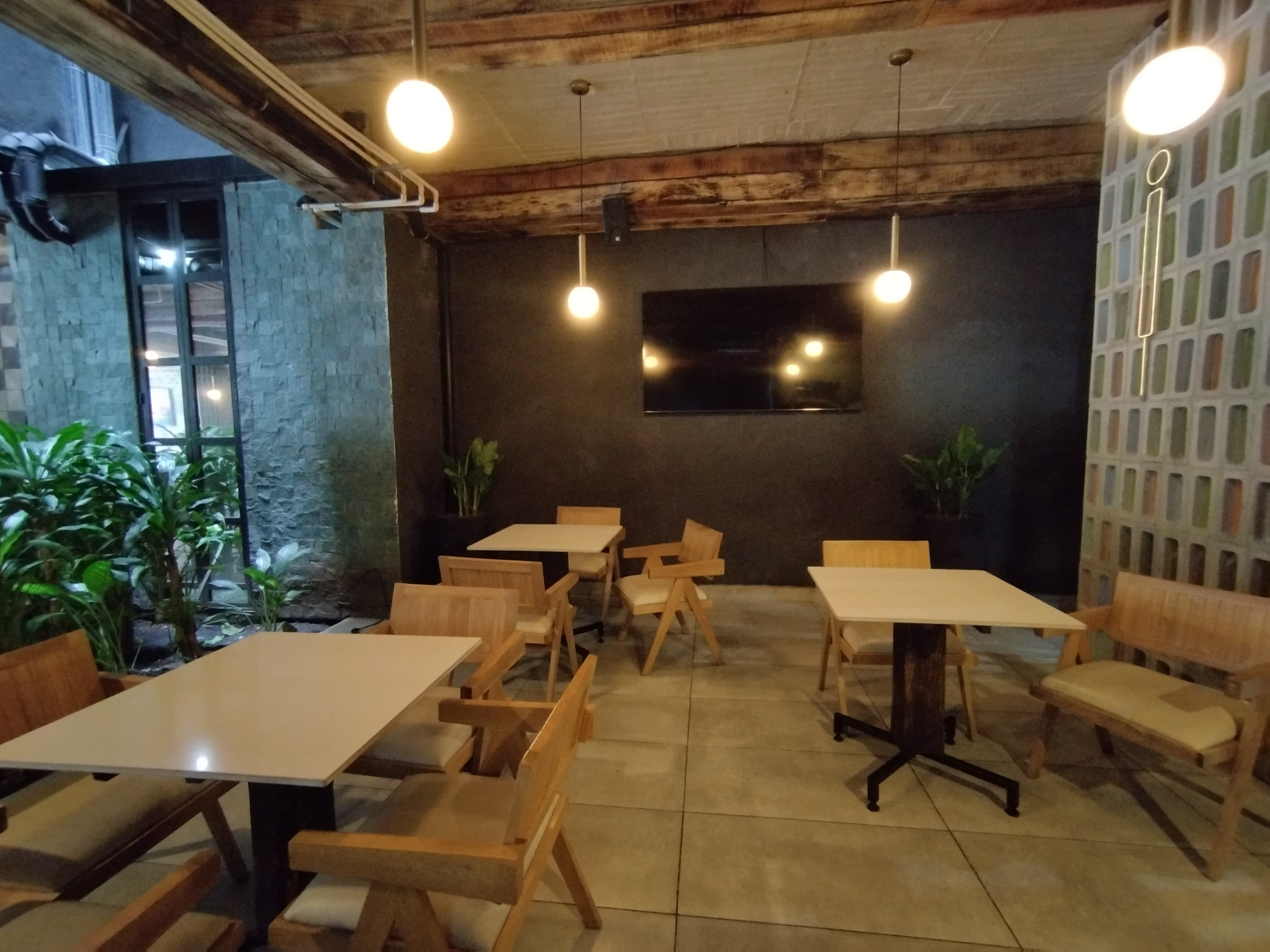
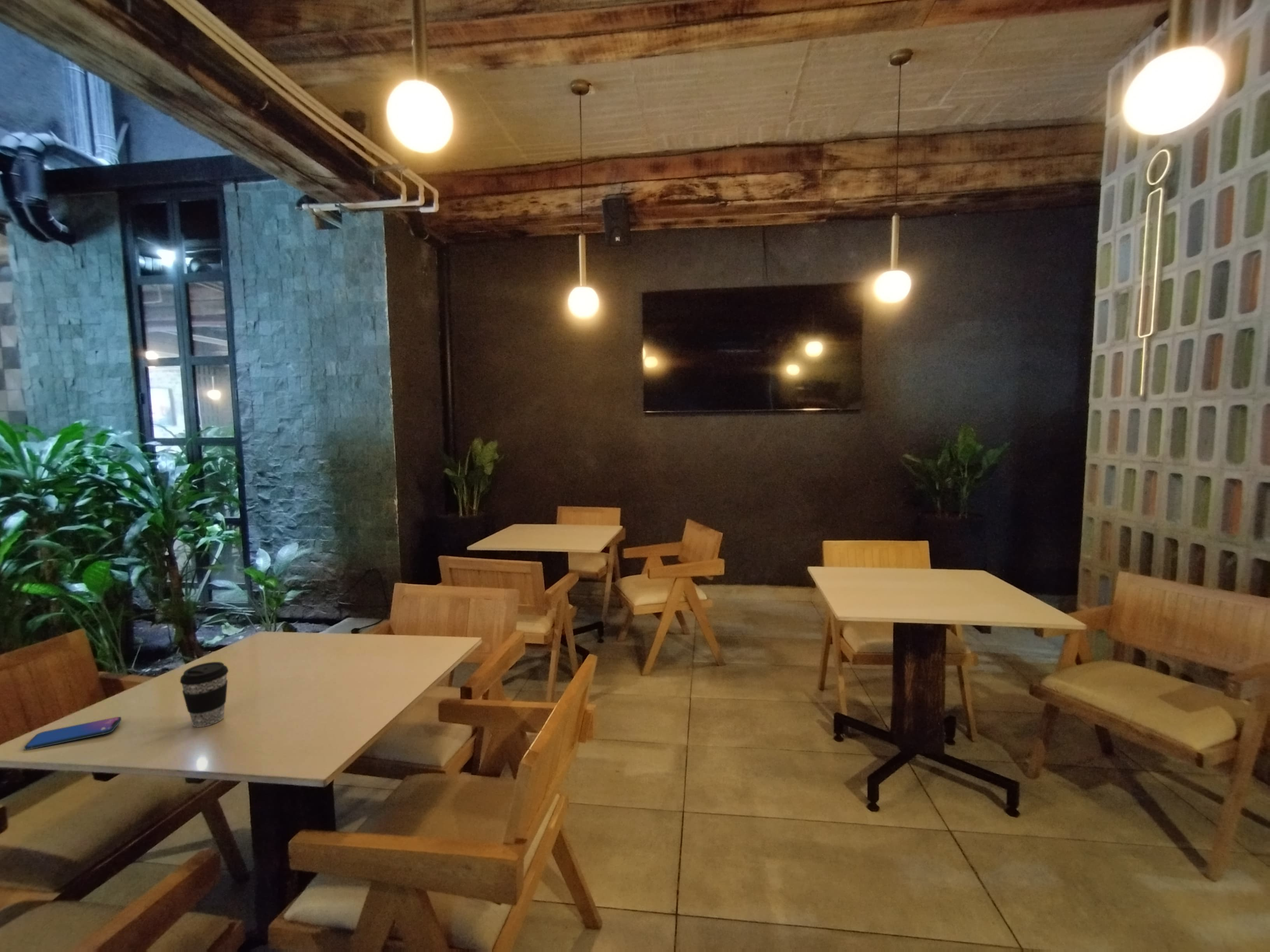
+ smartphone (75, 732)
+ coffee cup (206, 695)
